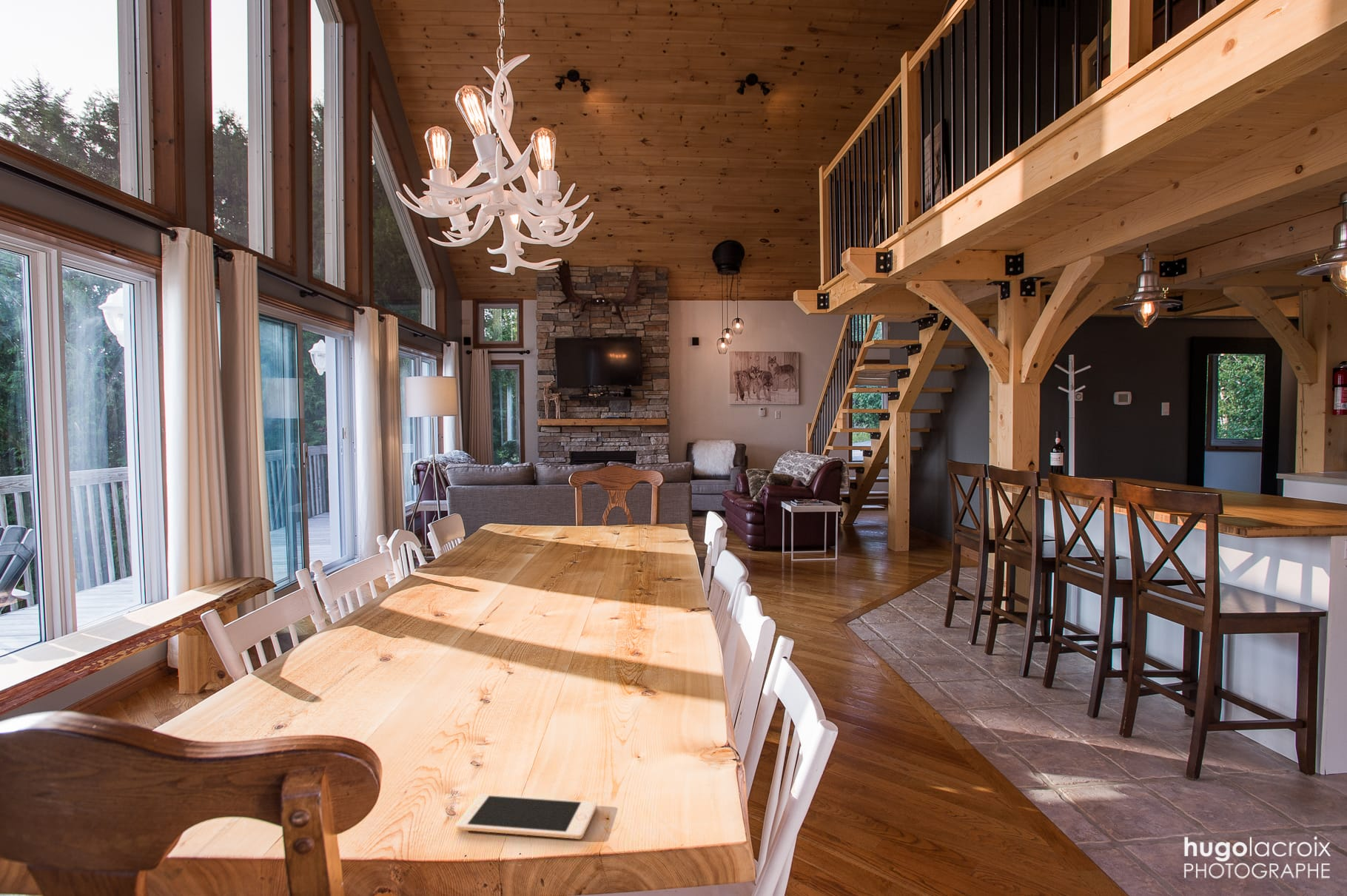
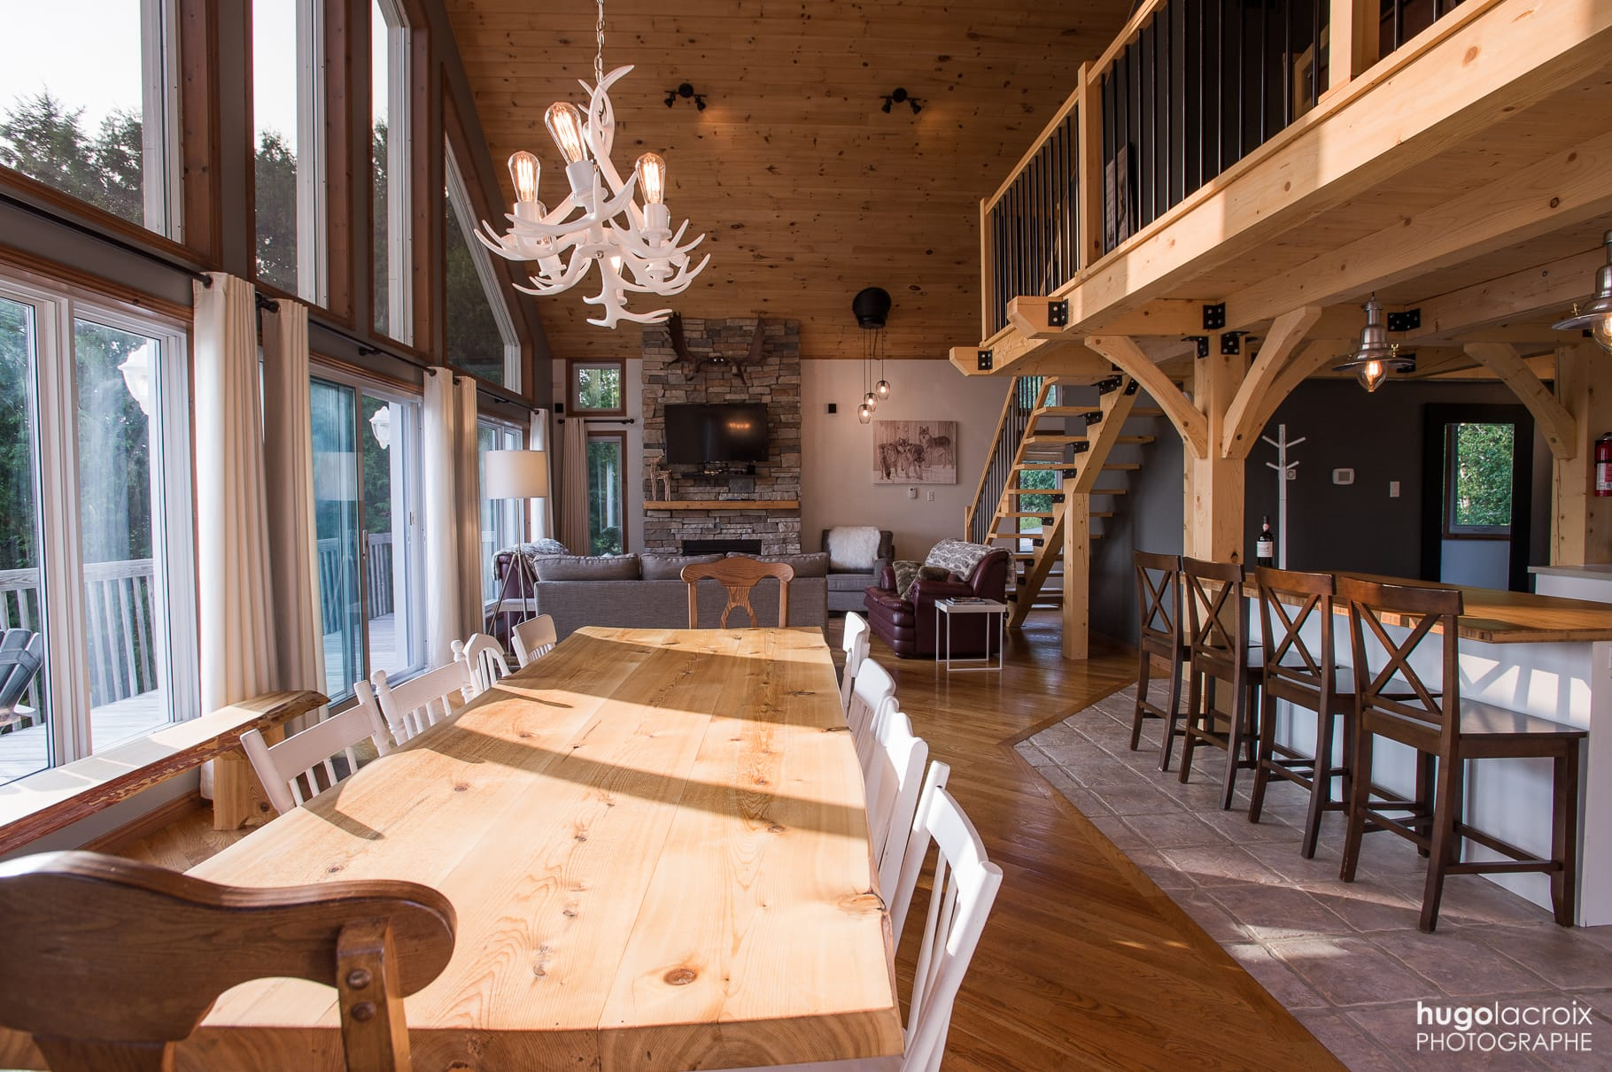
- cell phone (528, 815)
